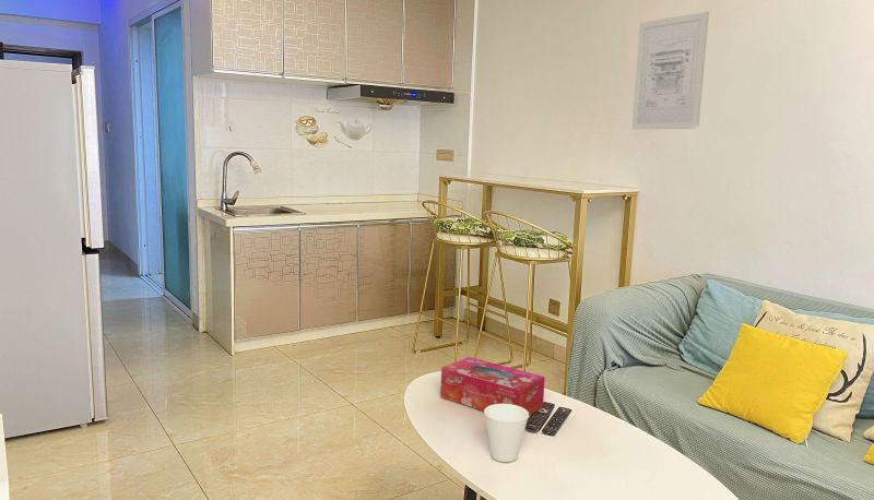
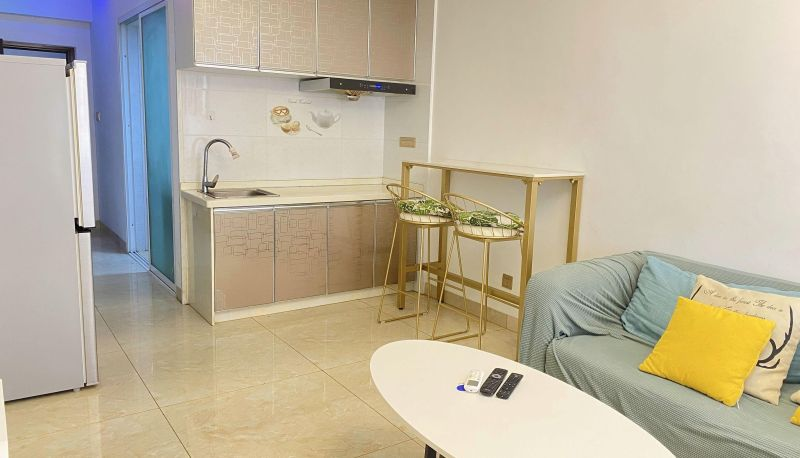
- wall art (668, 73)
- tissue box (492, 386)
- cup (505, 433)
